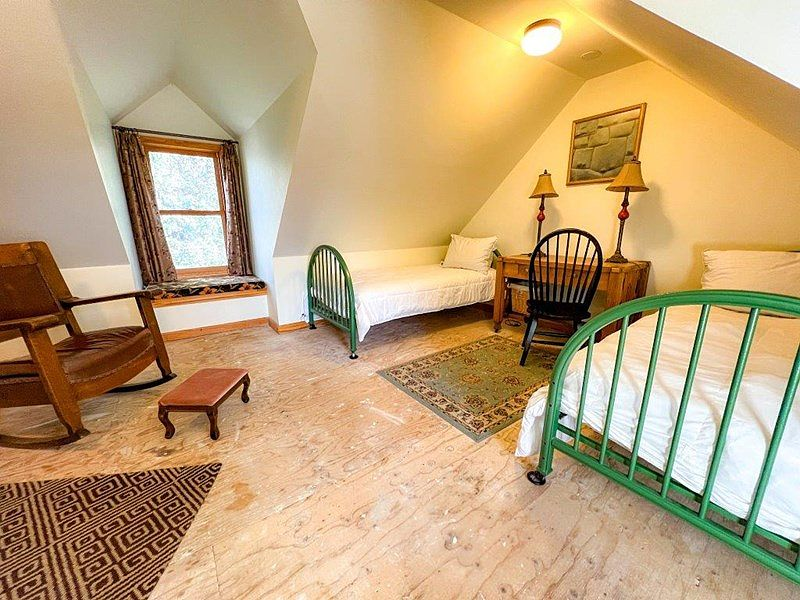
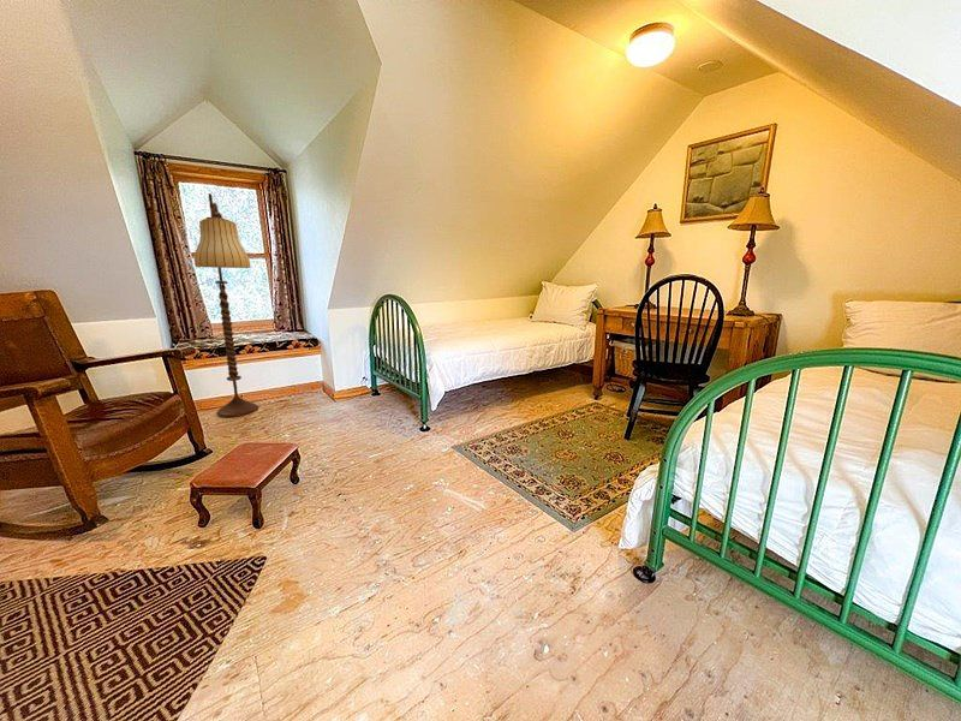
+ floor lamp (227, 311)
